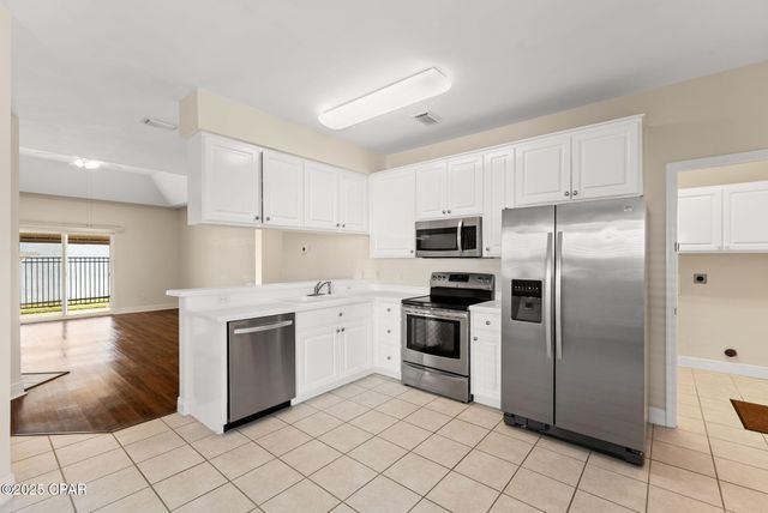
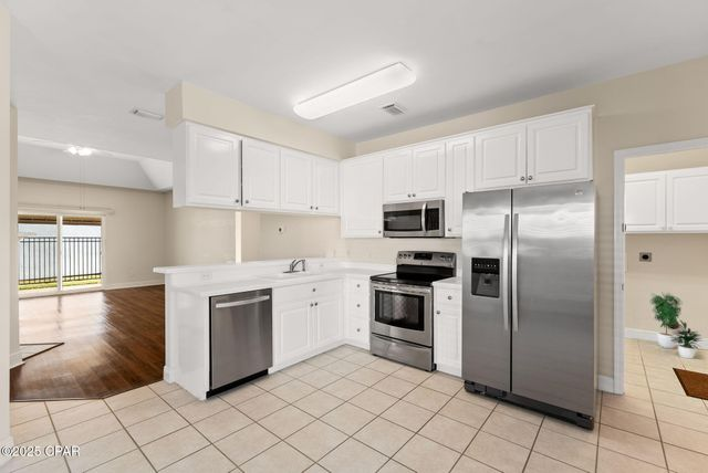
+ potted plant (674, 322)
